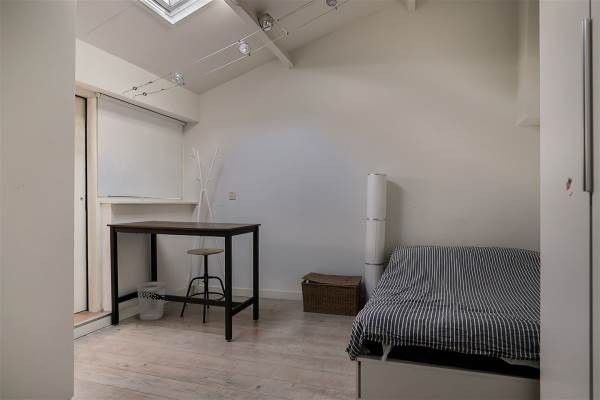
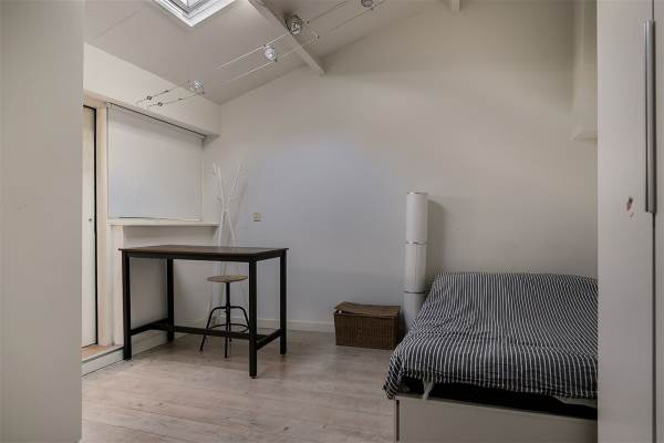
- wastebasket (151, 300)
